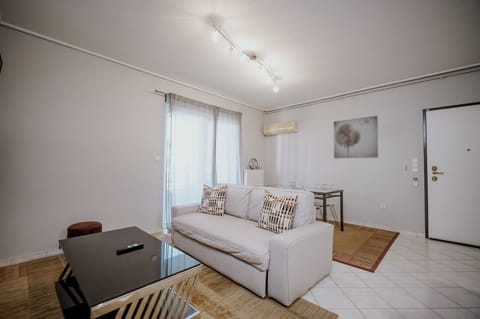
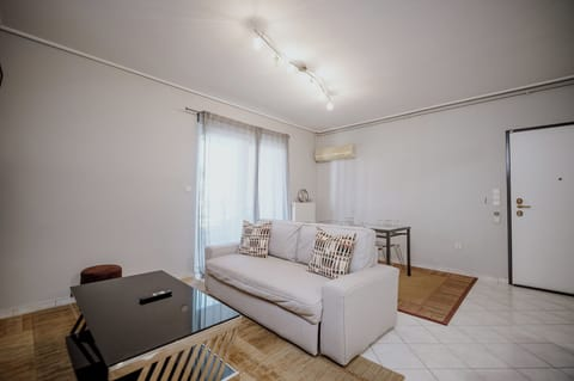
- wall art (354, 138)
